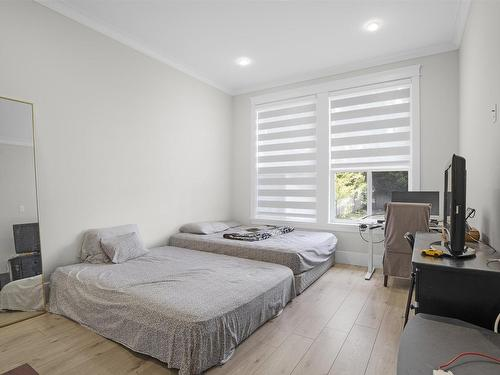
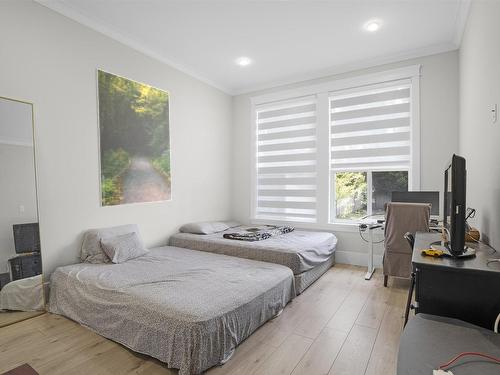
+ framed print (138, 143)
